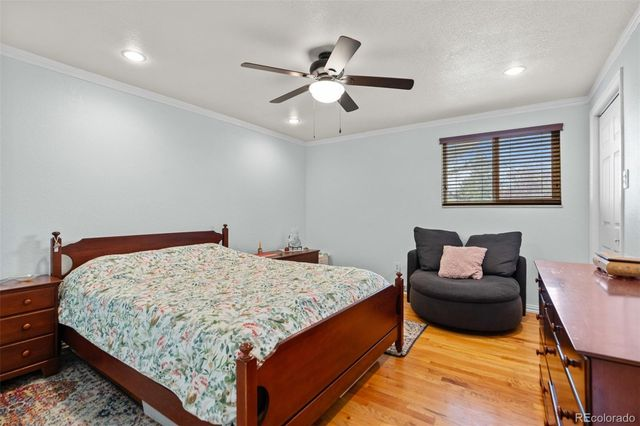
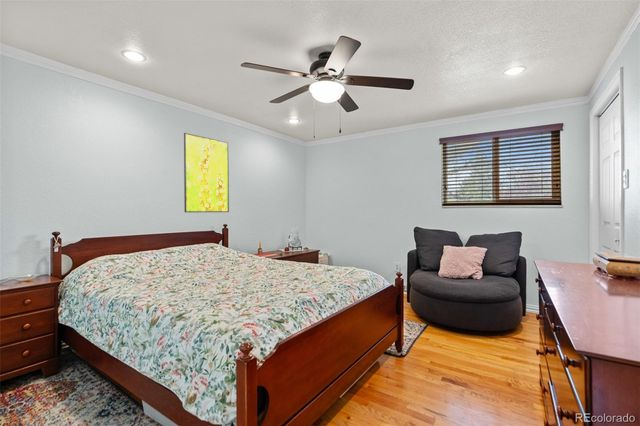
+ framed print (207, 175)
